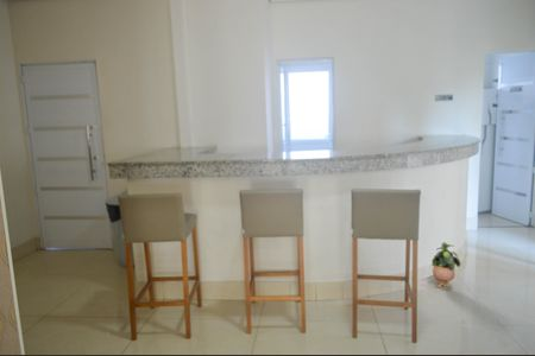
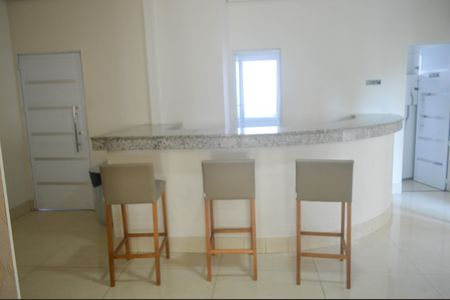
- potted plant (445, 265)
